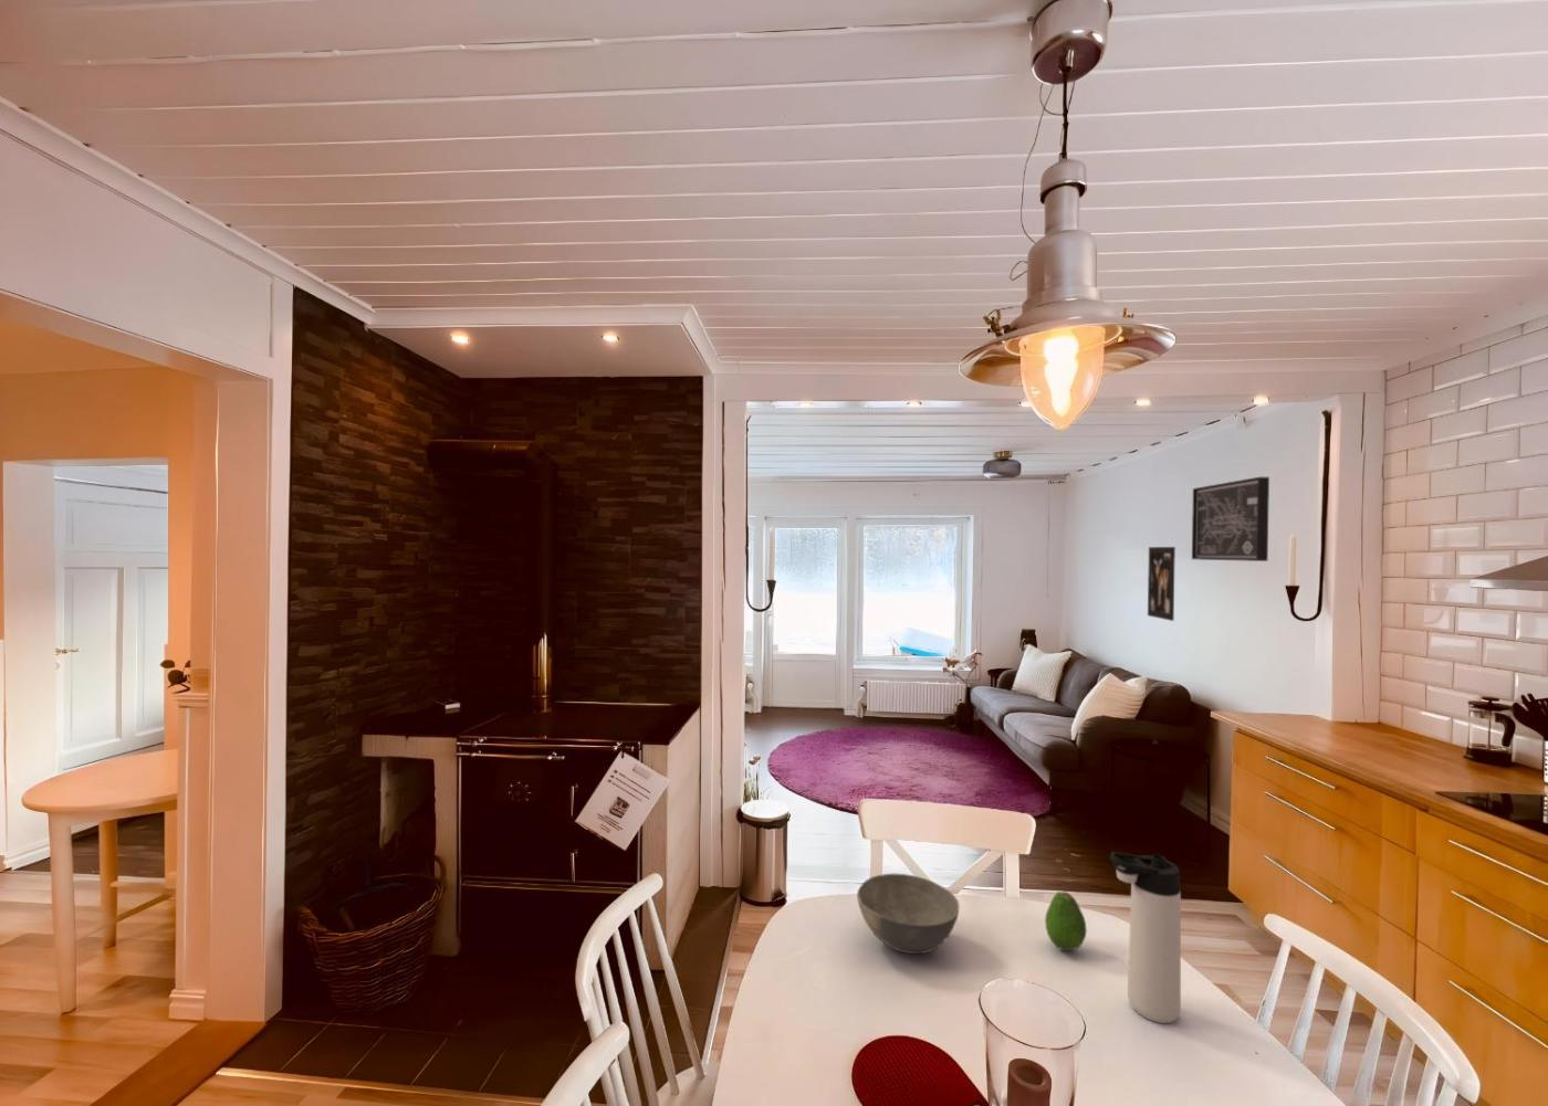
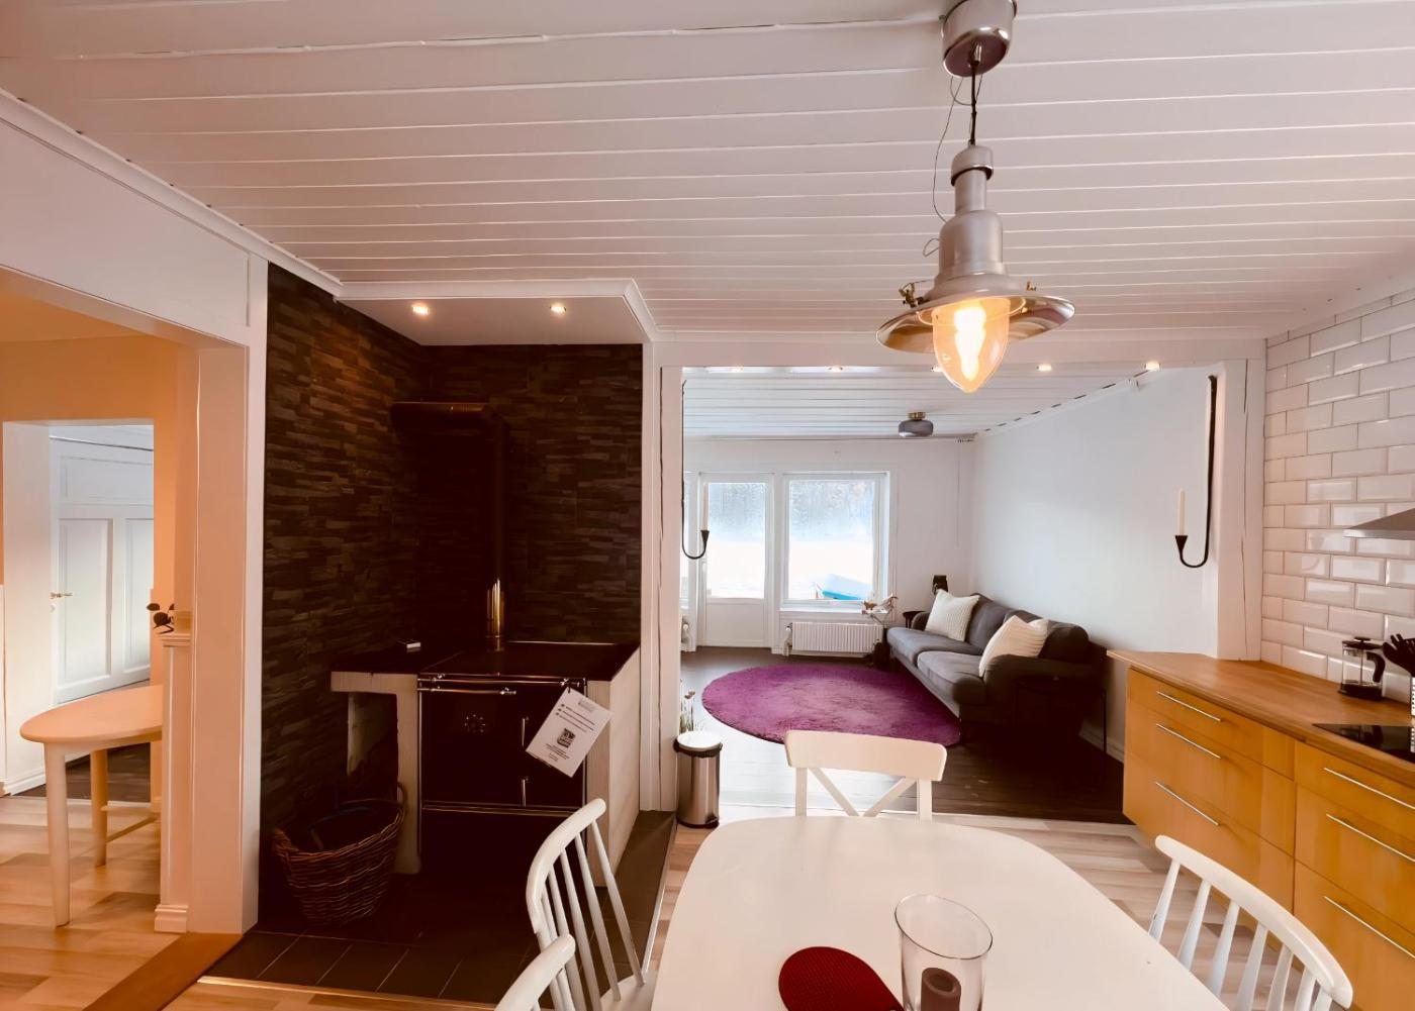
- wall art (1226, 522)
- thermos bottle (1143, 932)
- fruit (1064, 920)
- bowl (905, 918)
- wall art (1160, 582)
